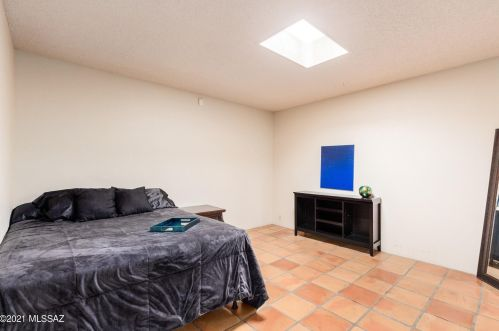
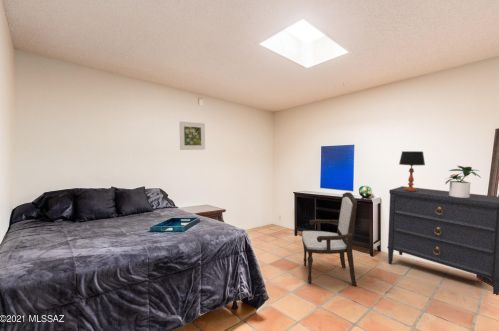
+ potted plant (462, 181)
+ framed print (192, 136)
+ dresser (442, 233)
+ armchair (327, 234)
+ table lamp (411, 171)
